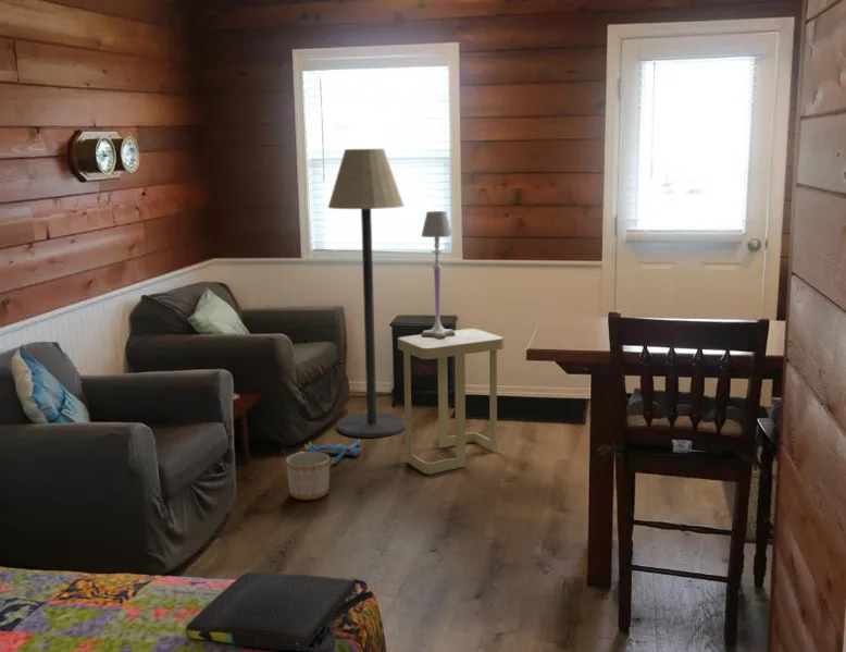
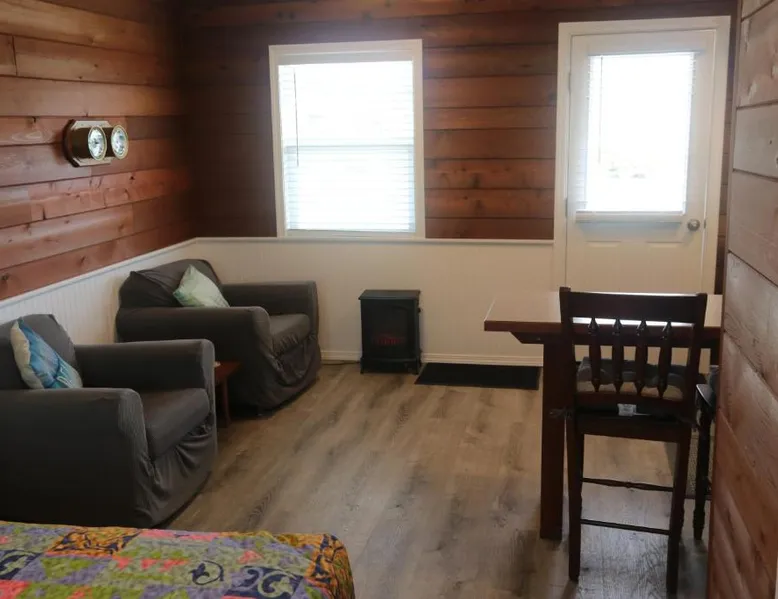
- floor lamp (368, 292)
- planter (308, 476)
- table lamp (437, 273)
- plush toy (333, 448)
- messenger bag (284, 610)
- side table (447, 397)
